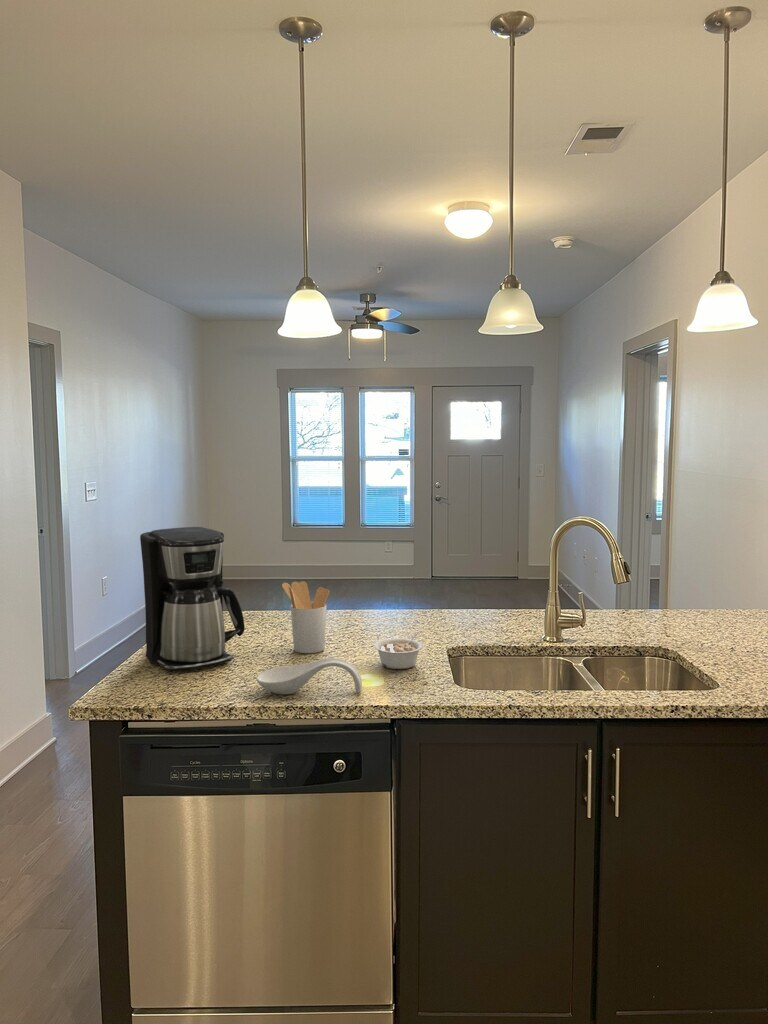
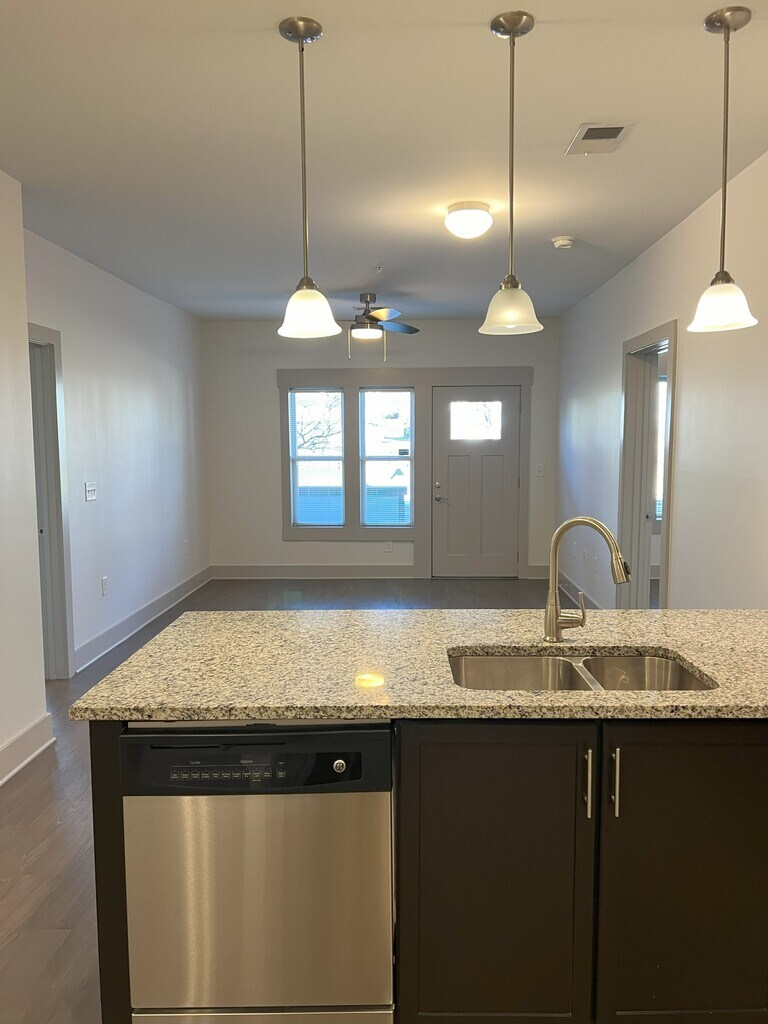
- coffee maker (192, 591)
- spoon rest (309, 675)
- legume (398, 651)
- utensil holder (304, 614)
